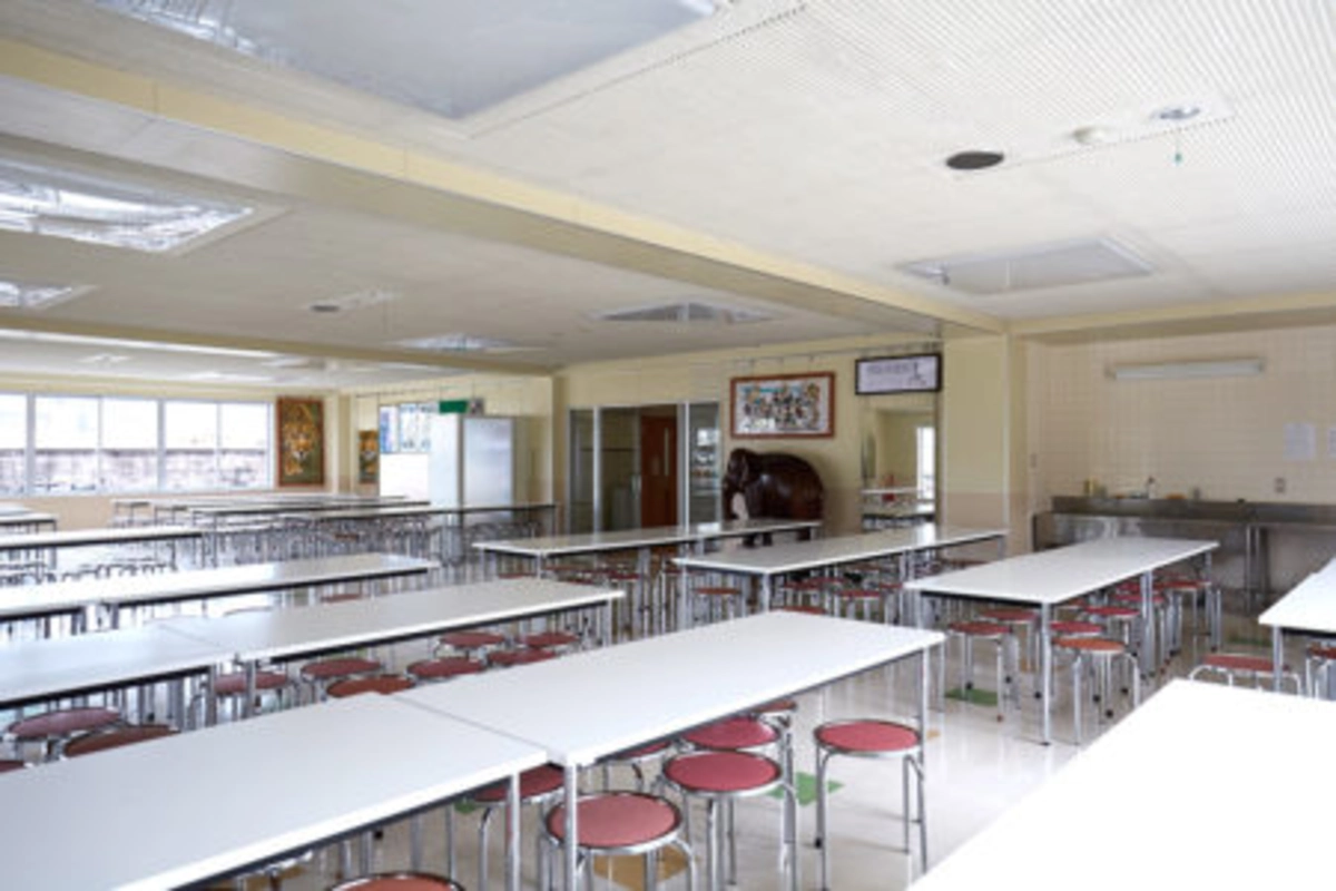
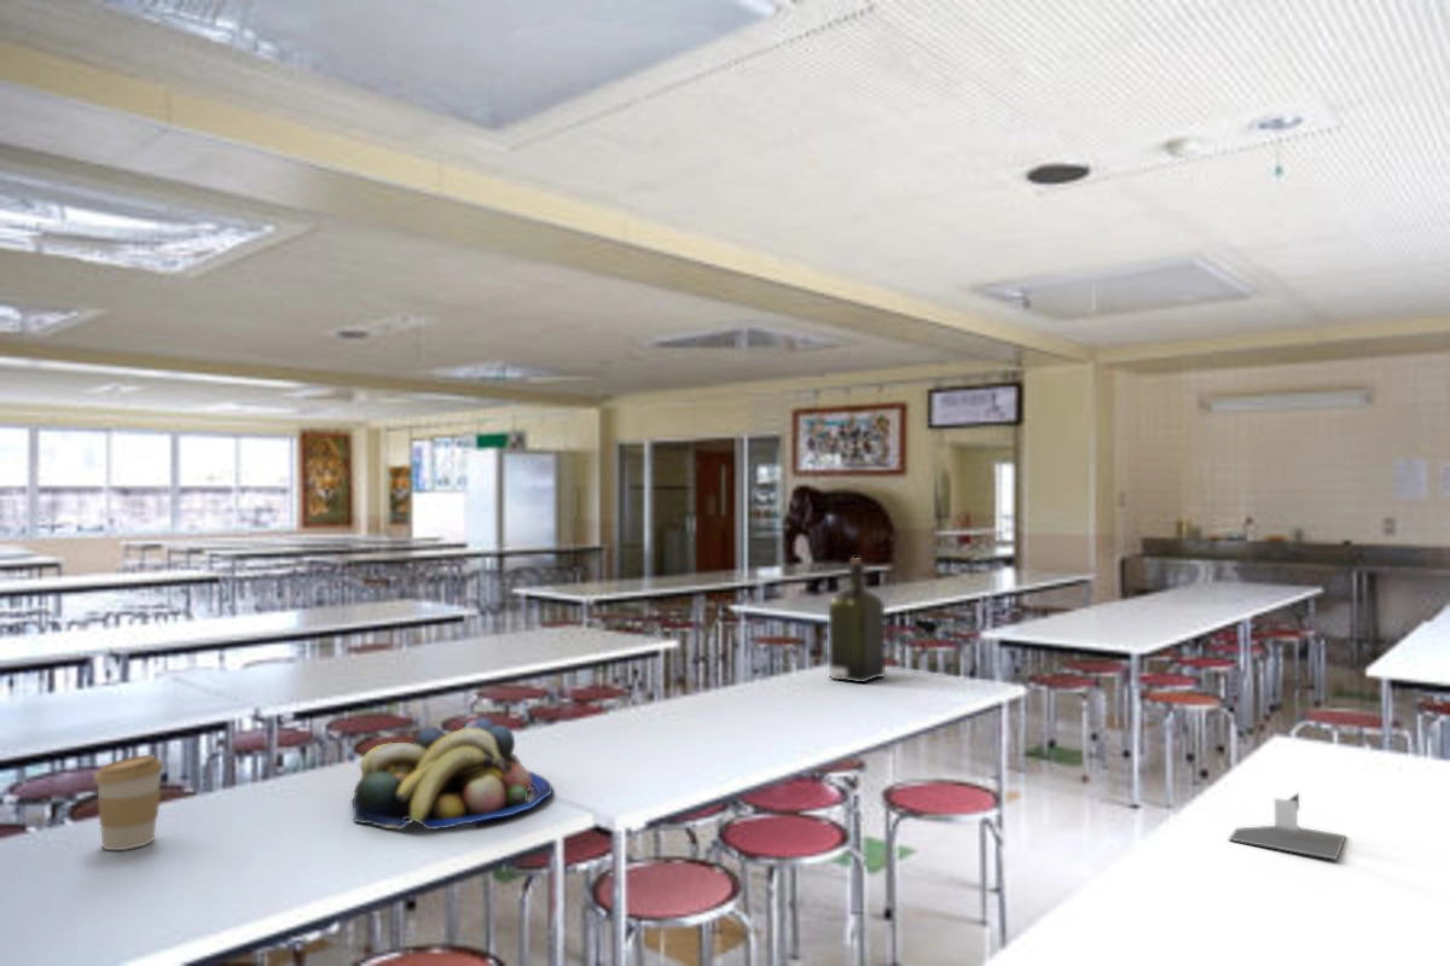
+ liquor (857, 617)
+ coffee cup (128, 801)
+ napkin holder (1287, 814)
+ fruit bowl (454, 762)
